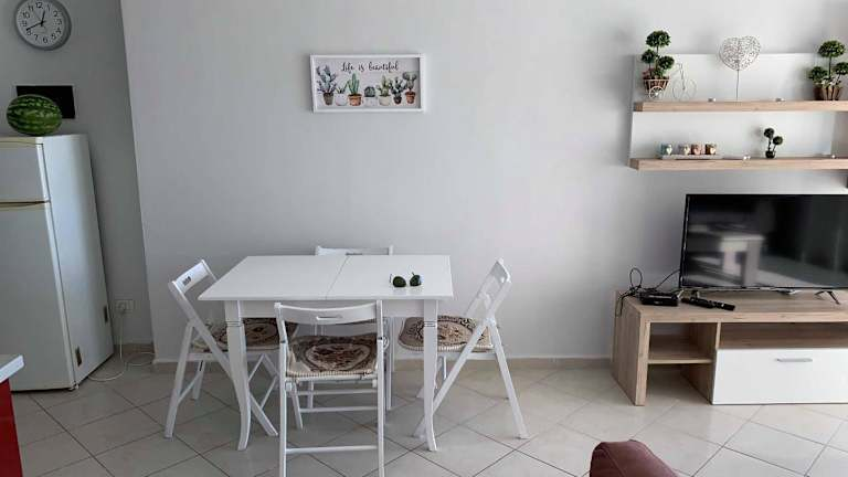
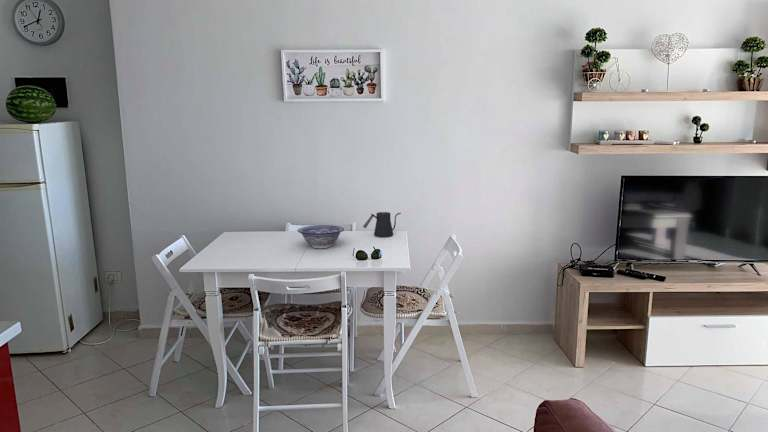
+ kettle (382, 223)
+ decorative bowl (321, 237)
